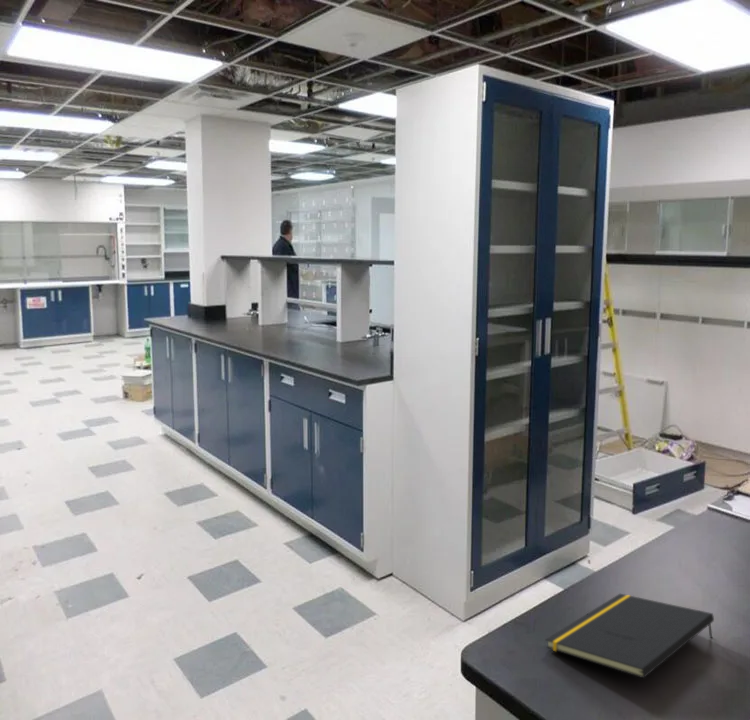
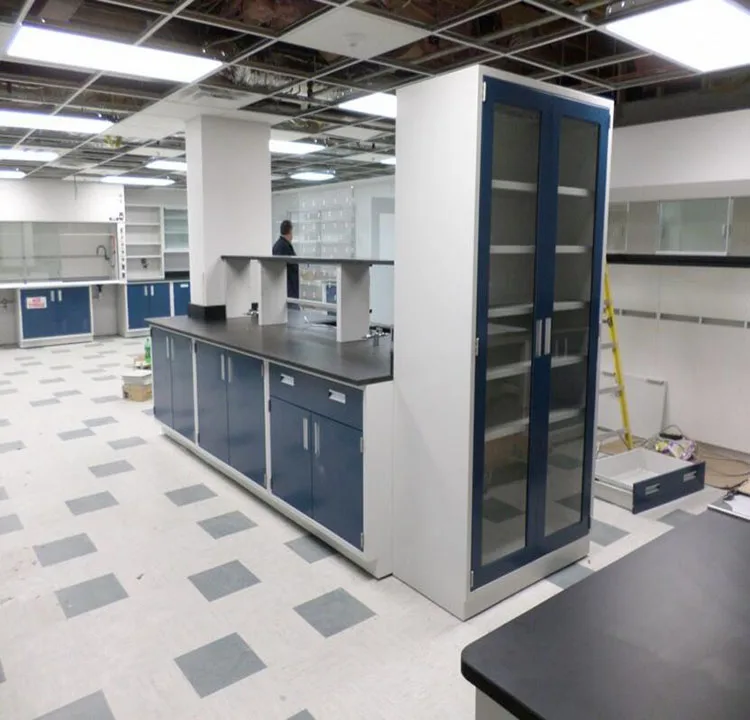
- notepad (630, 630)
